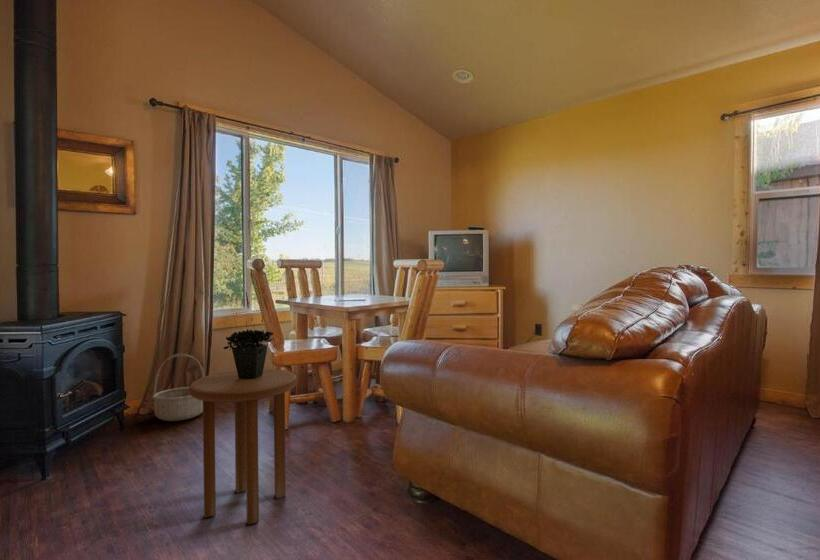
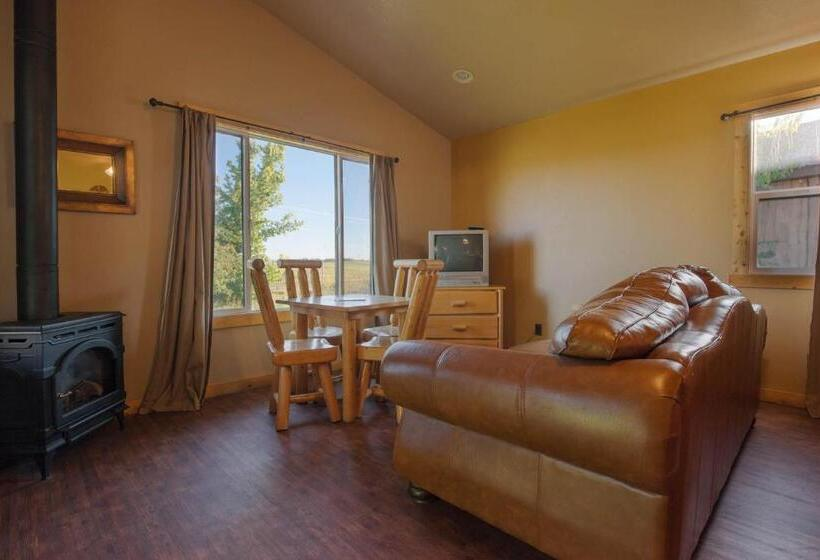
- side table (245, 441)
- basket (182, 387)
- potted plant (248, 333)
